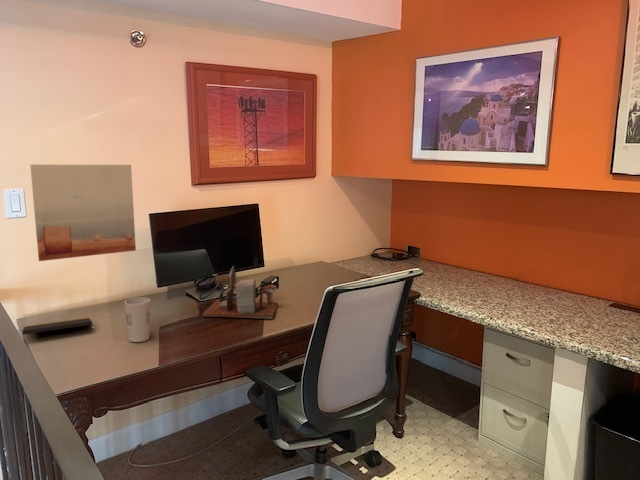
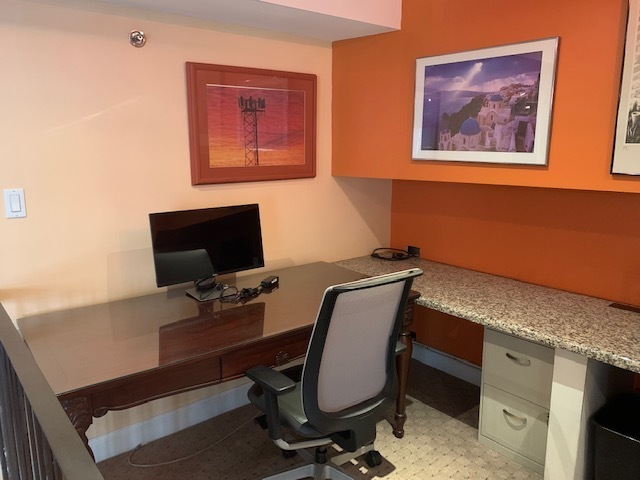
- wall art (86, 210)
- cup (138, 319)
- desk organizer (242, 289)
- notepad (58, 325)
